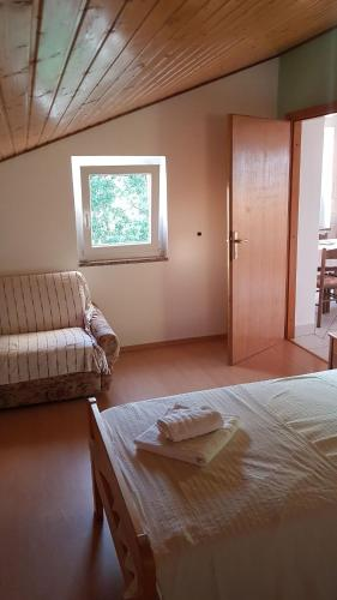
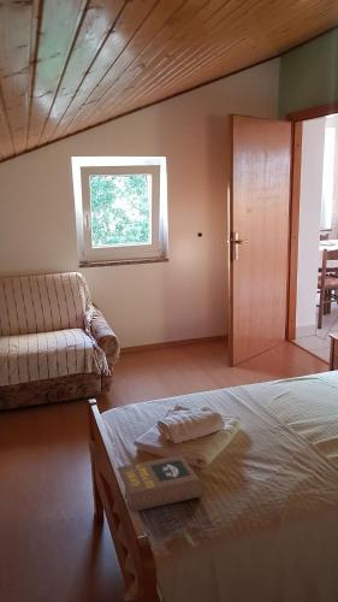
+ book (161, 482)
